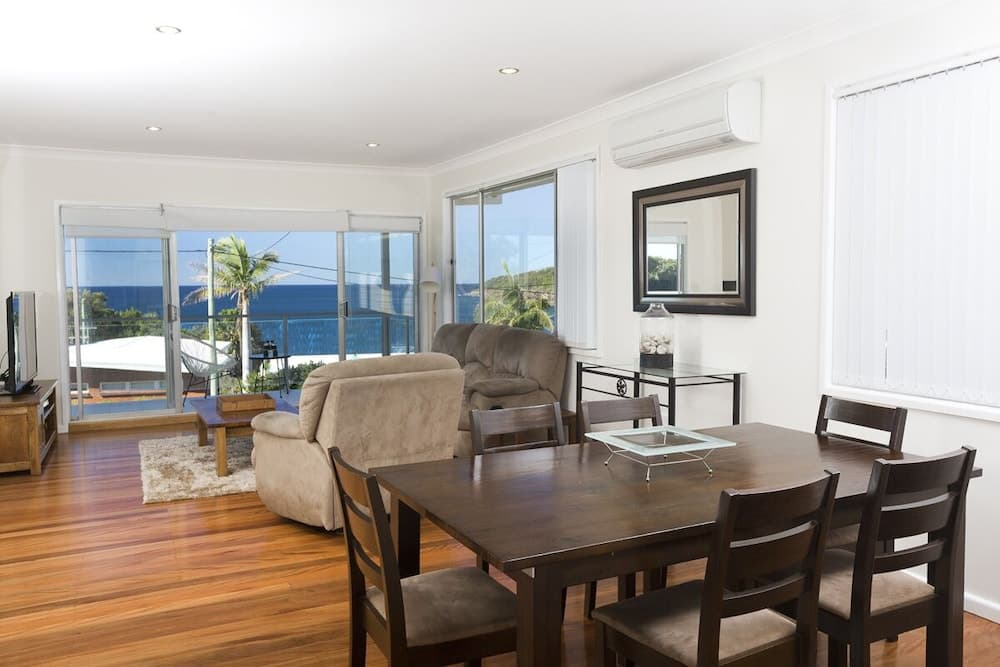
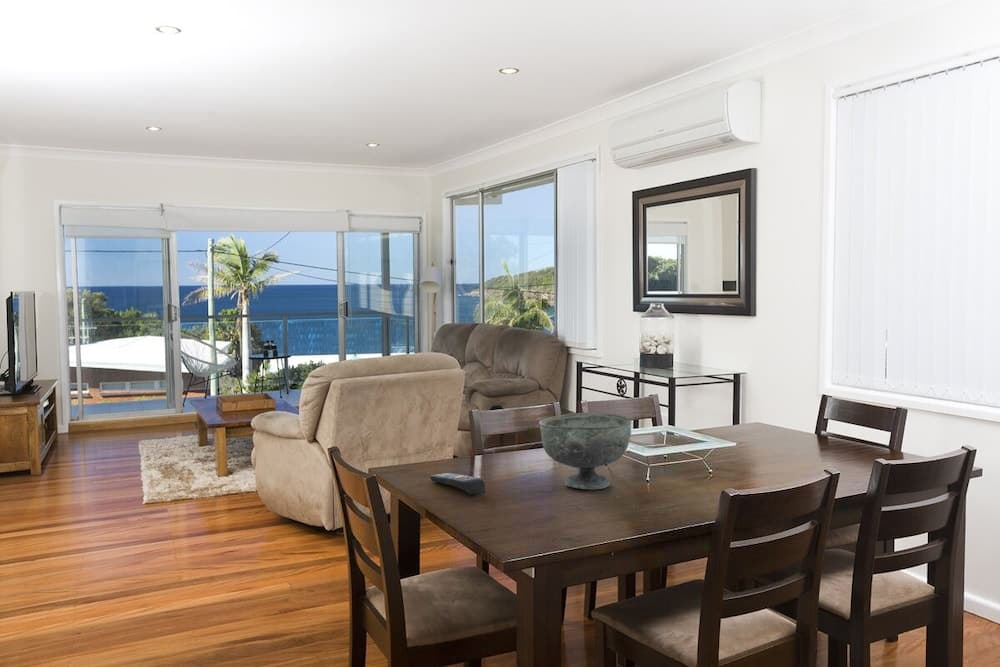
+ remote control (457, 481)
+ decorative bowl (586, 451)
